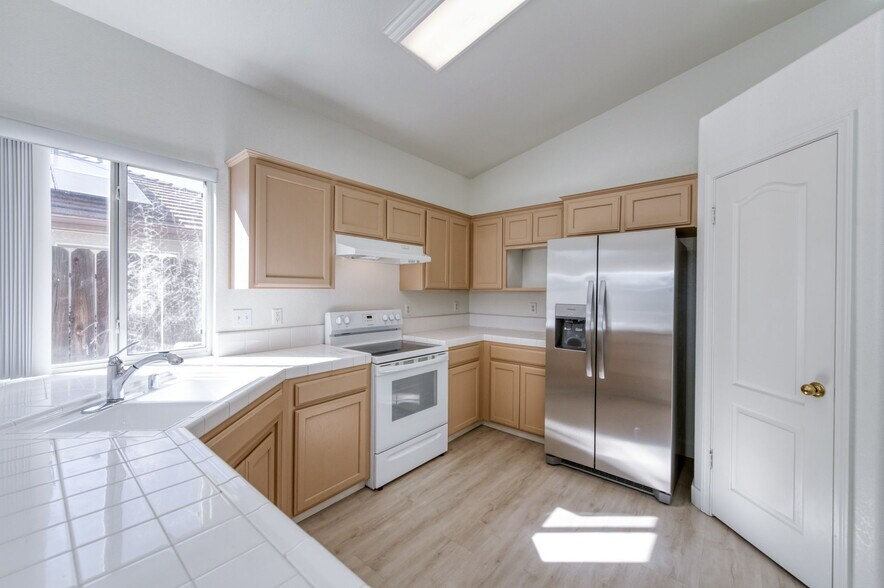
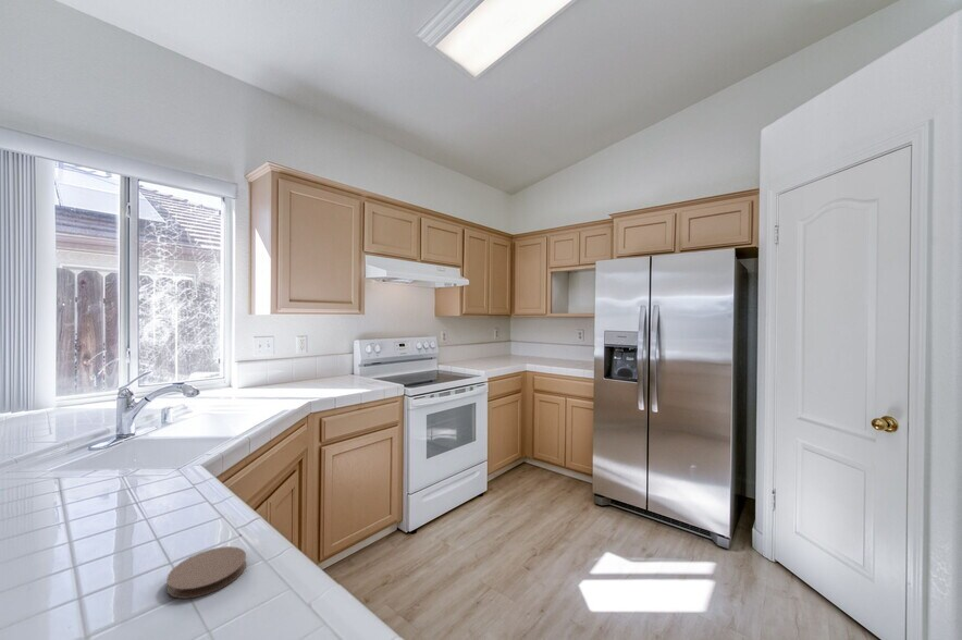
+ coaster (208, 570)
